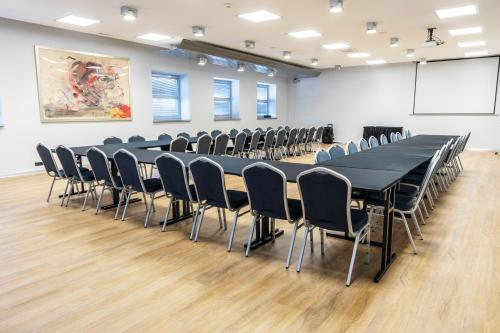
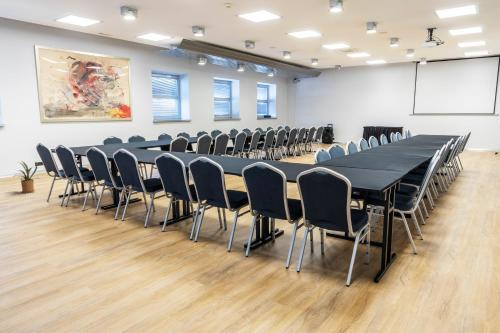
+ house plant (25, 177)
